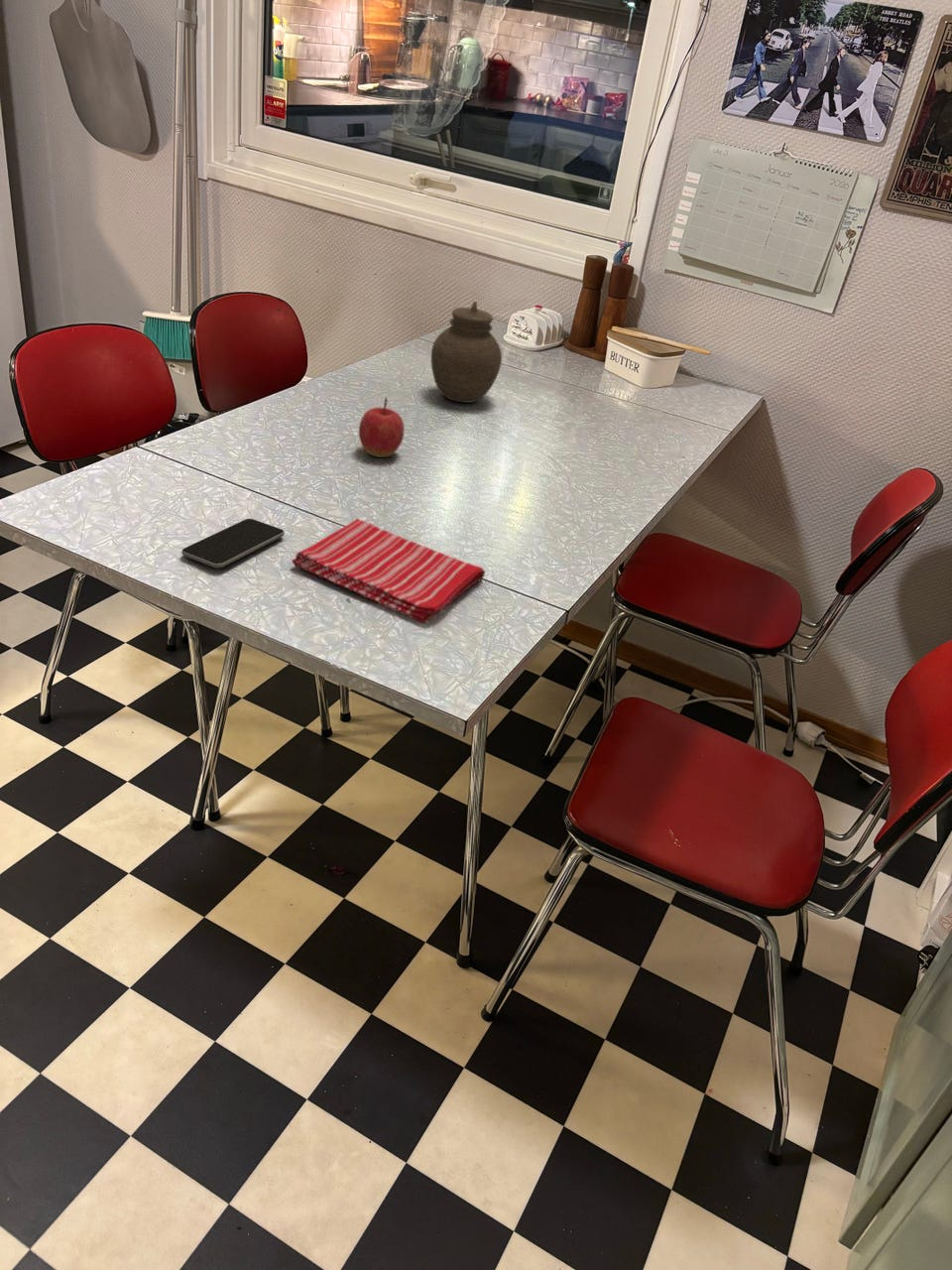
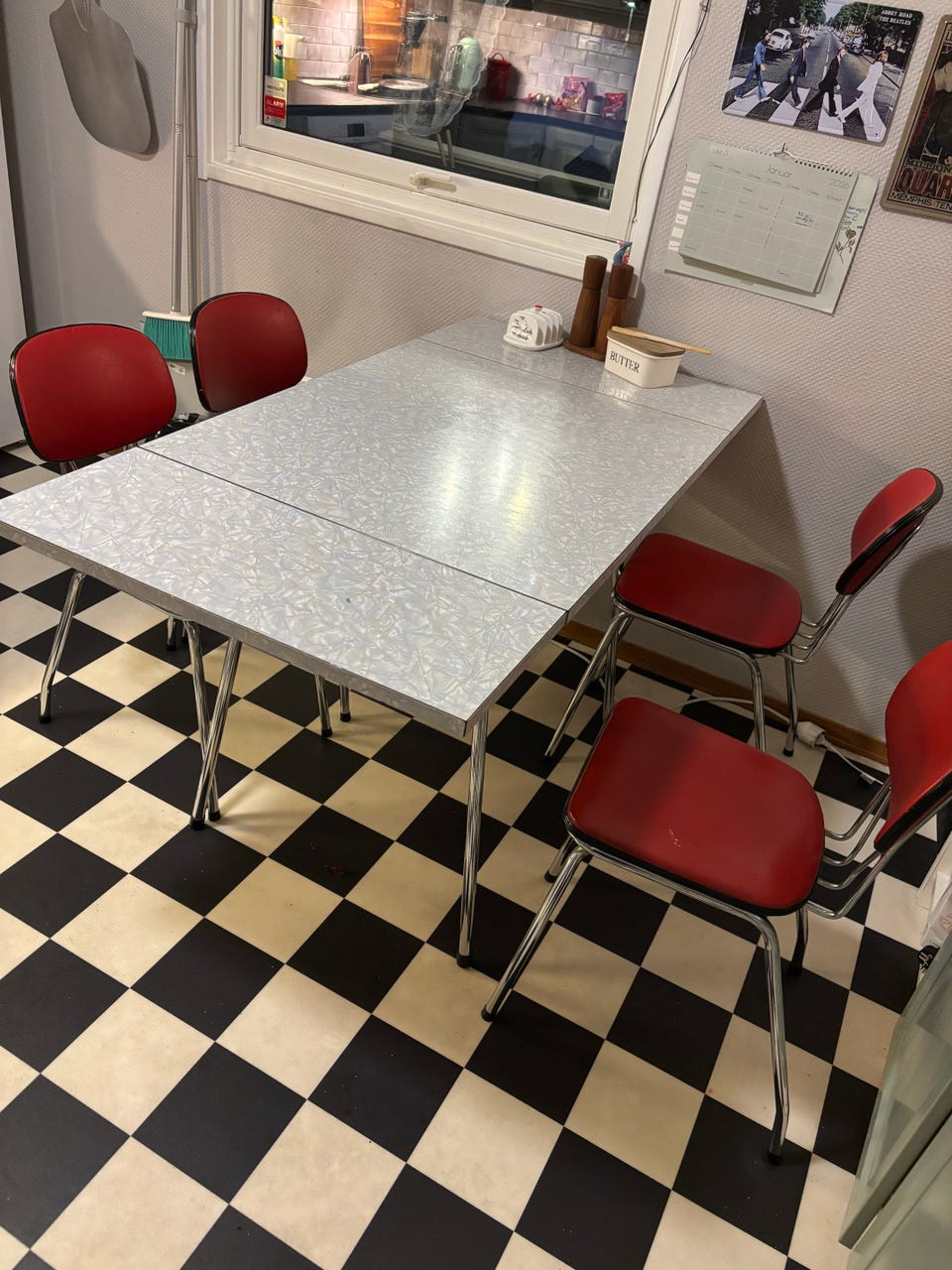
- smartphone (234, 542)
- dish towel (391, 565)
- jar (467, 350)
- apple (382, 427)
